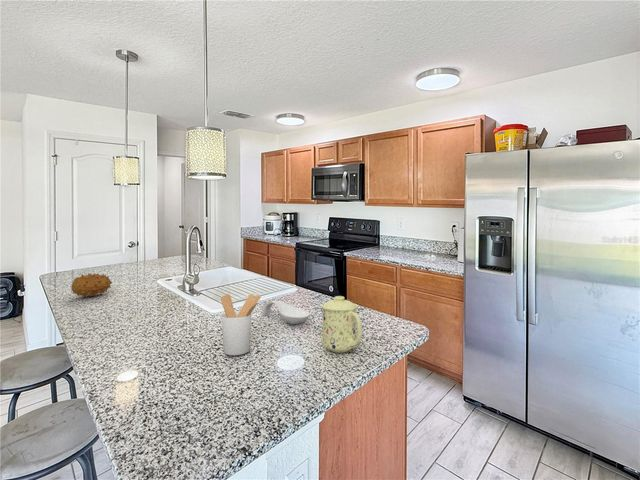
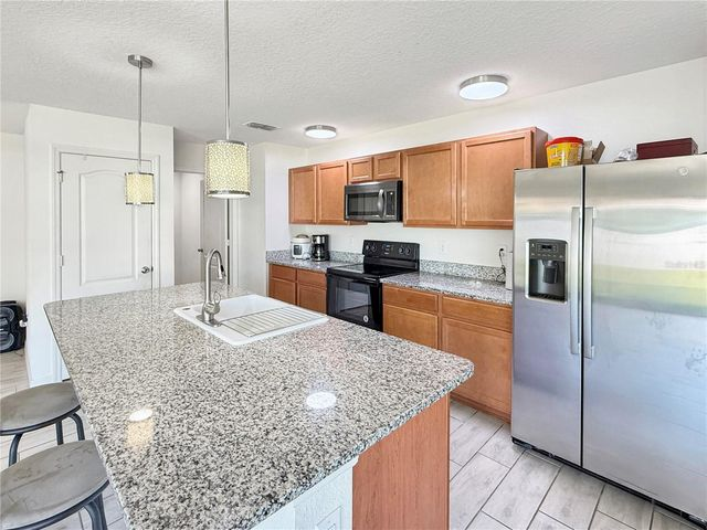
- mug (341, 323)
- utensil holder (242, 321)
- fruit (92, 284)
- spoon rest (284, 311)
